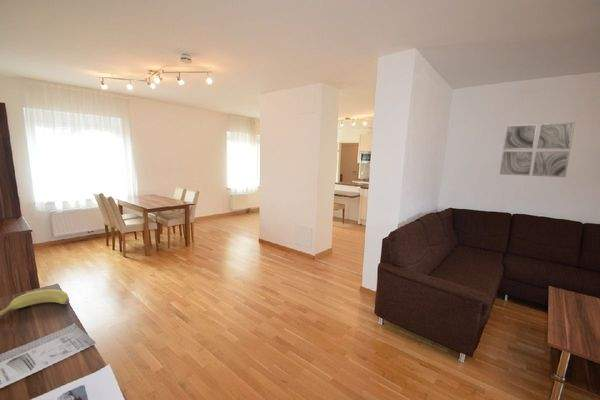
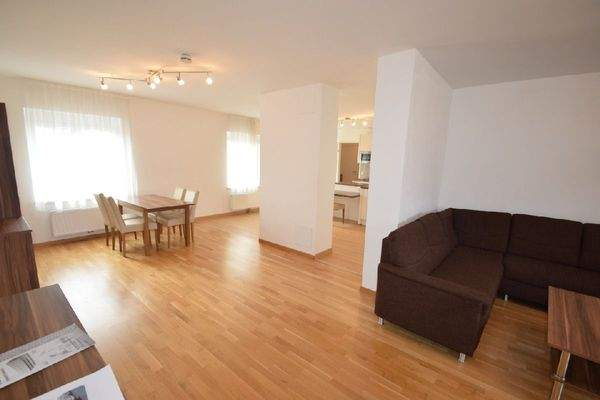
- wall art (533, 149)
- banana (34, 301)
